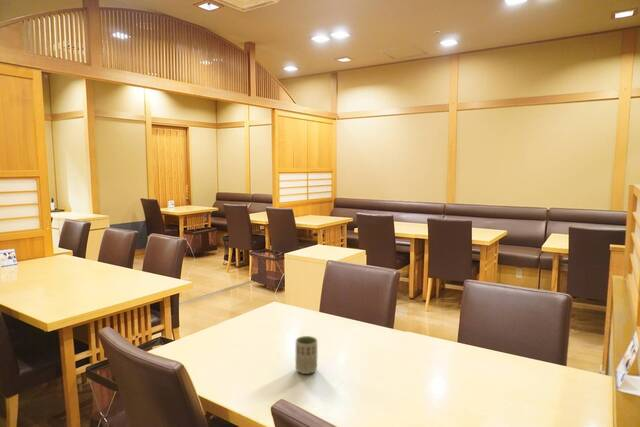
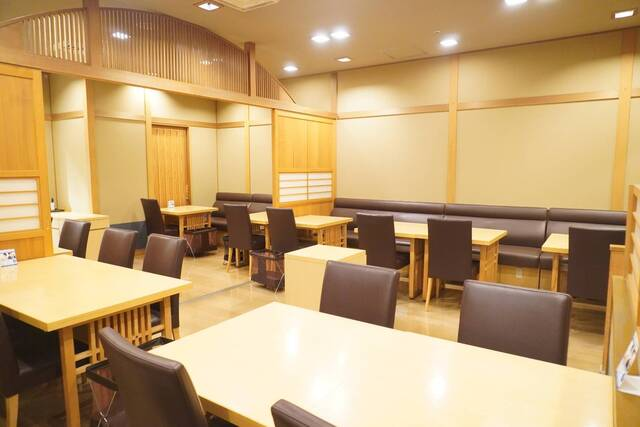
- cup (306, 355)
